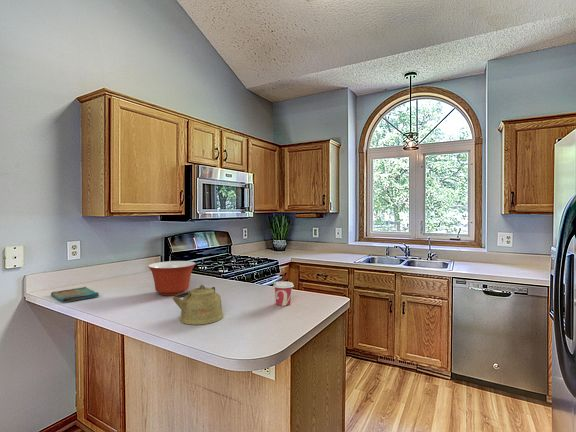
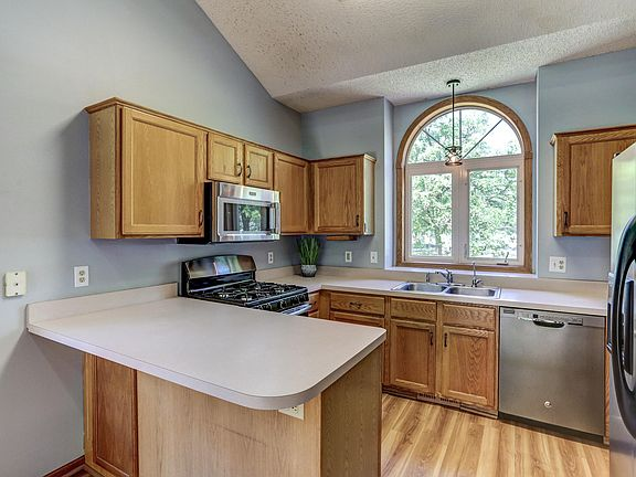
- mixing bowl (172, 278)
- kettle (197, 301)
- cup (283, 293)
- dish towel (74, 293)
